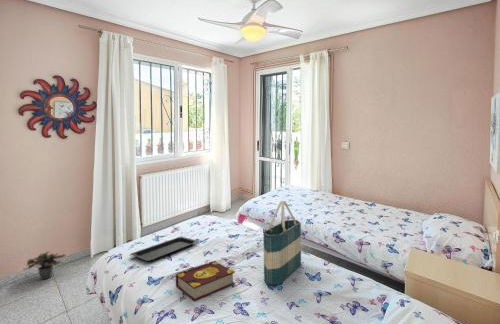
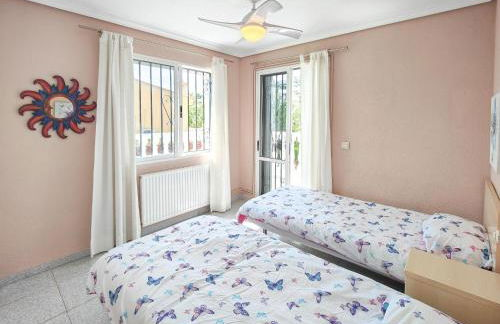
- potted plant (45, 265)
- tote bag (283, 236)
- serving tray (166, 248)
- book (204, 278)
